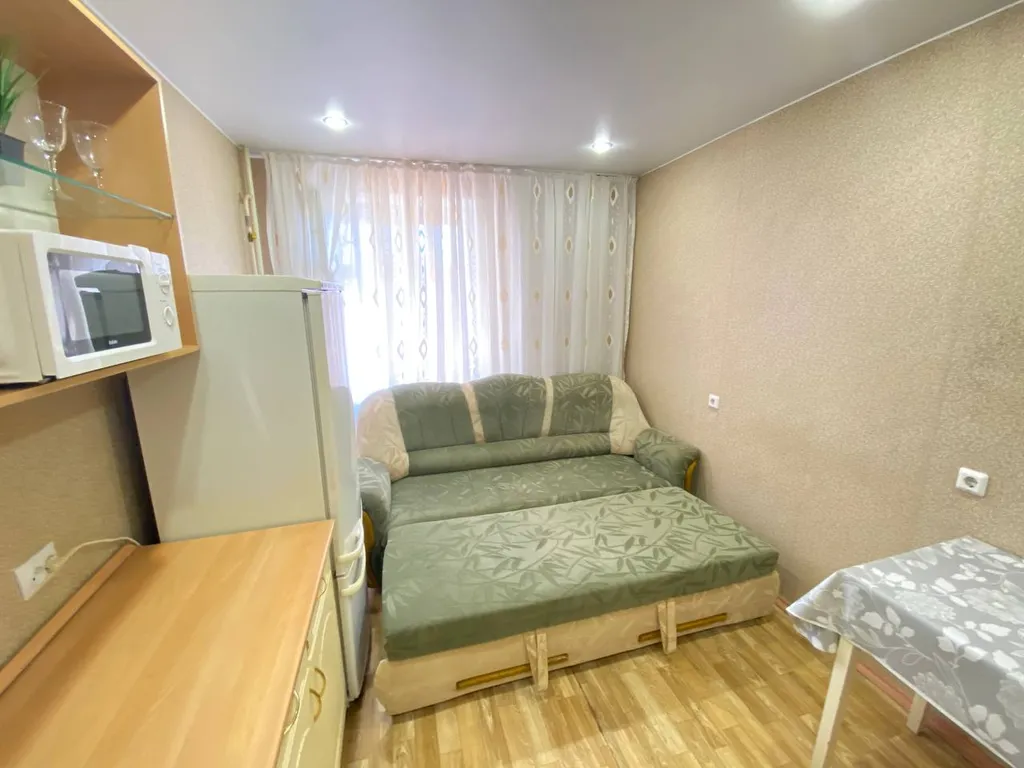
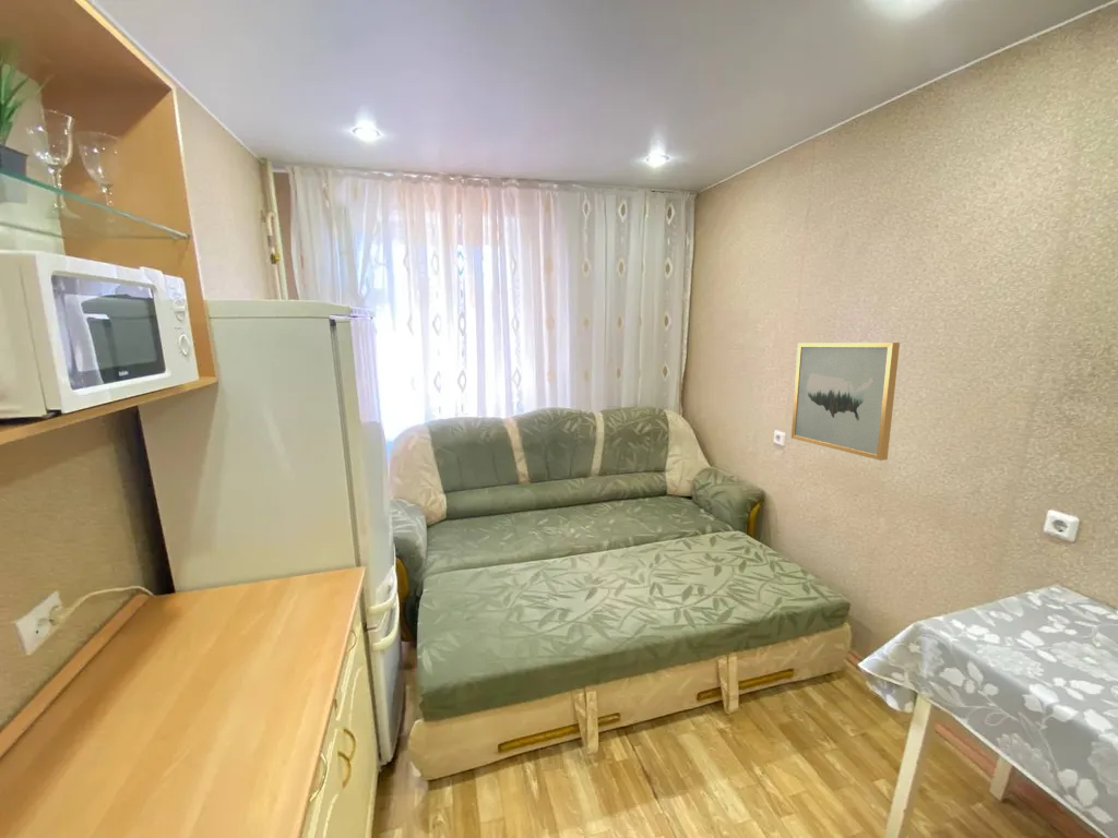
+ wall art (838, 396)
